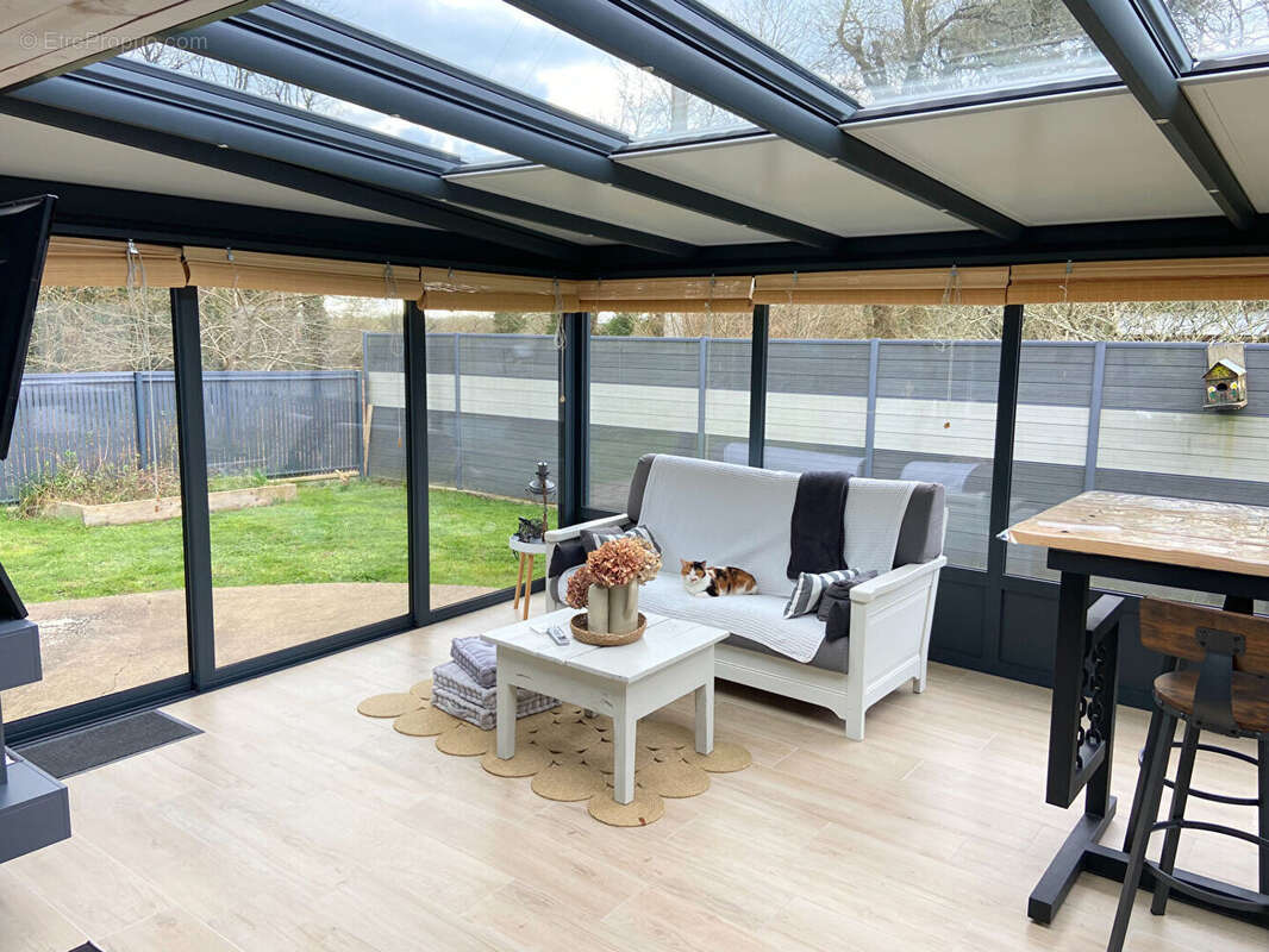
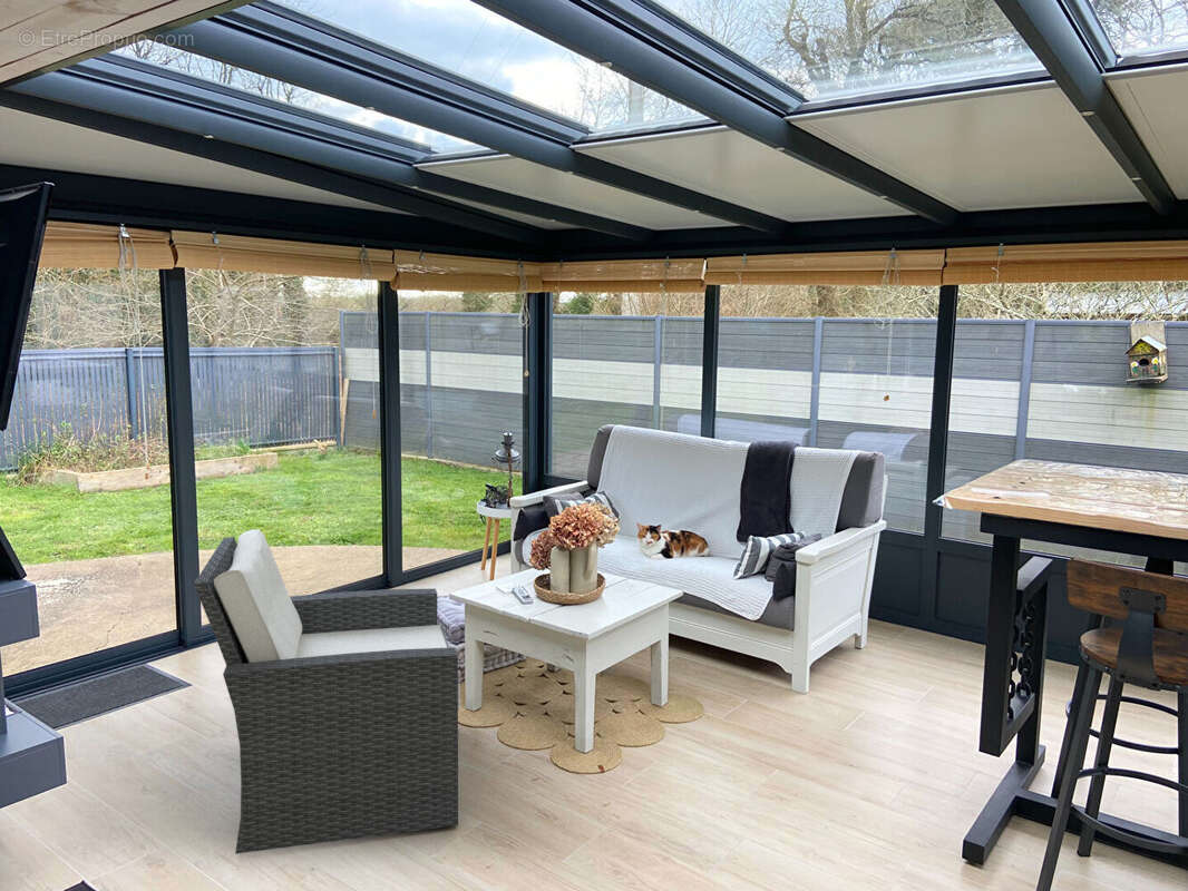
+ armchair (335, 664)
